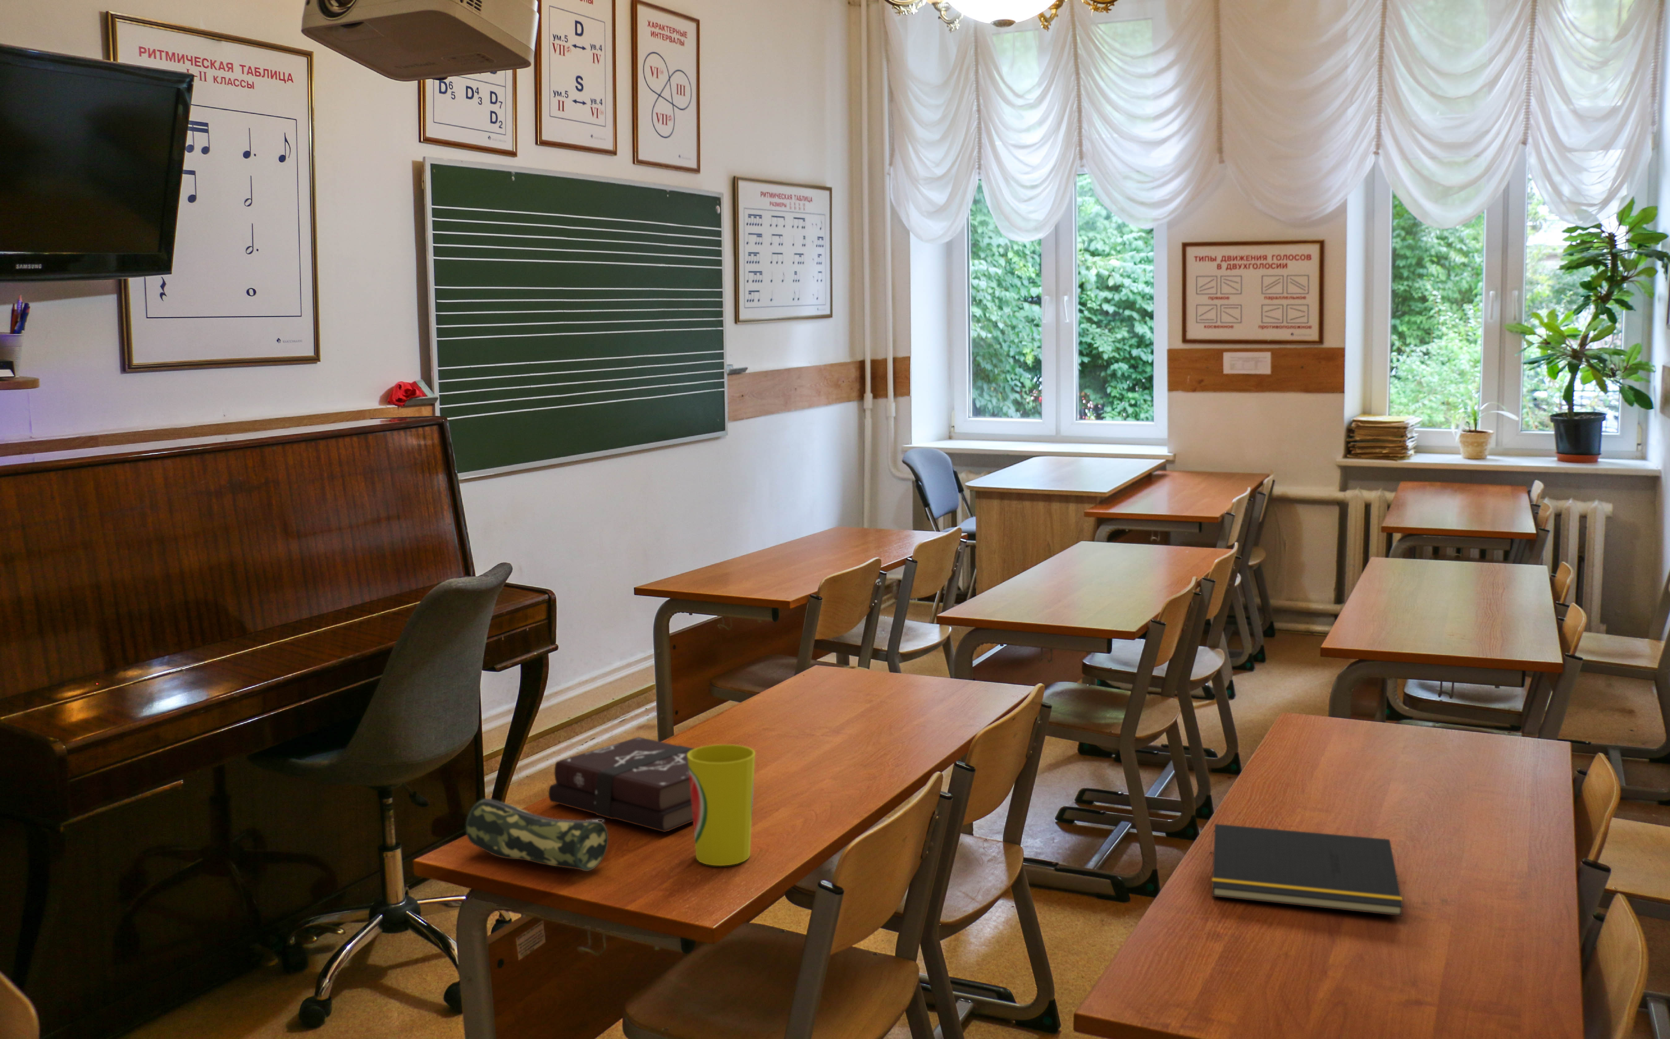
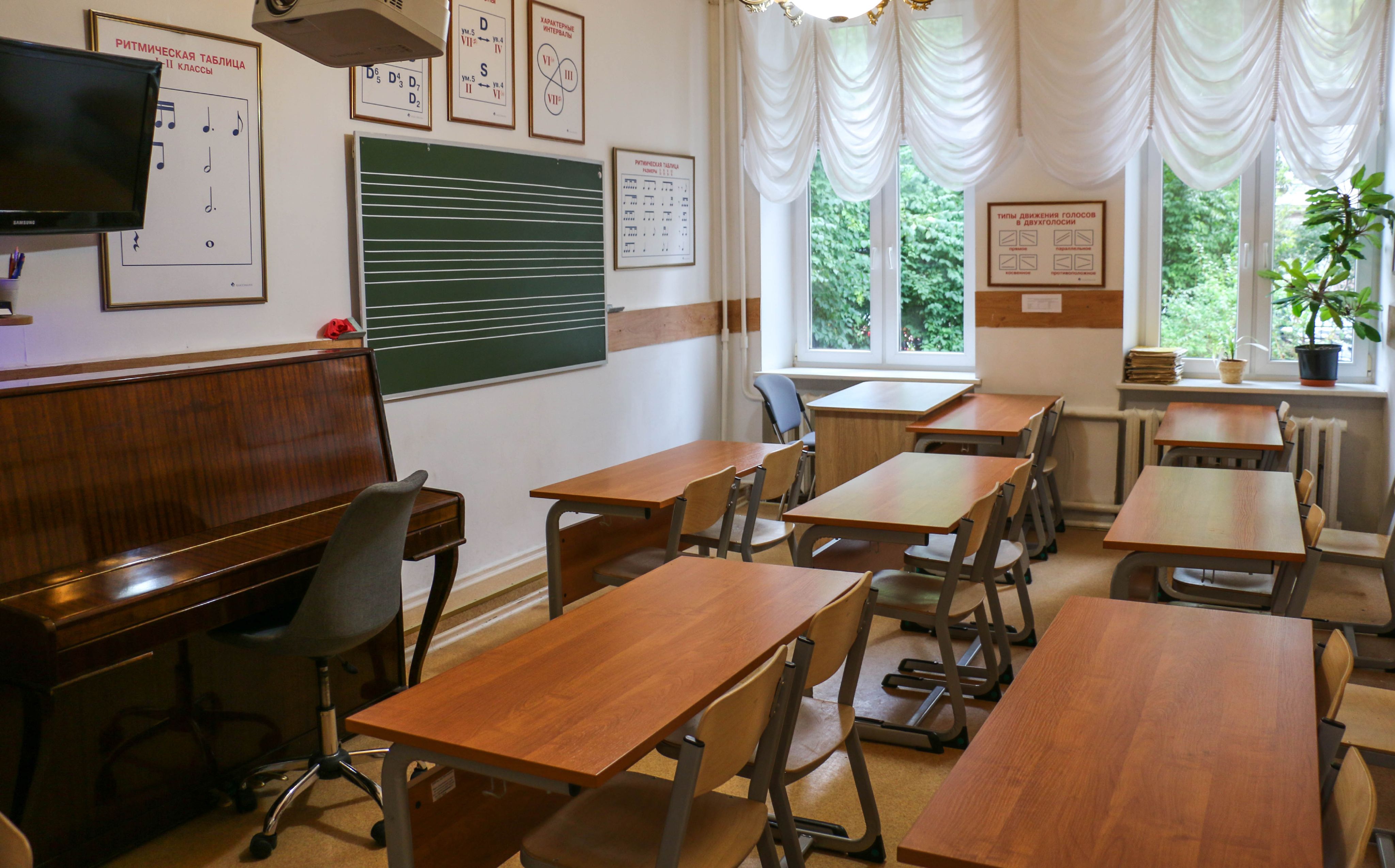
- cup (722, 804)
- hardback book (649, 780)
- notepad (1302, 867)
- pencil case (539, 836)
